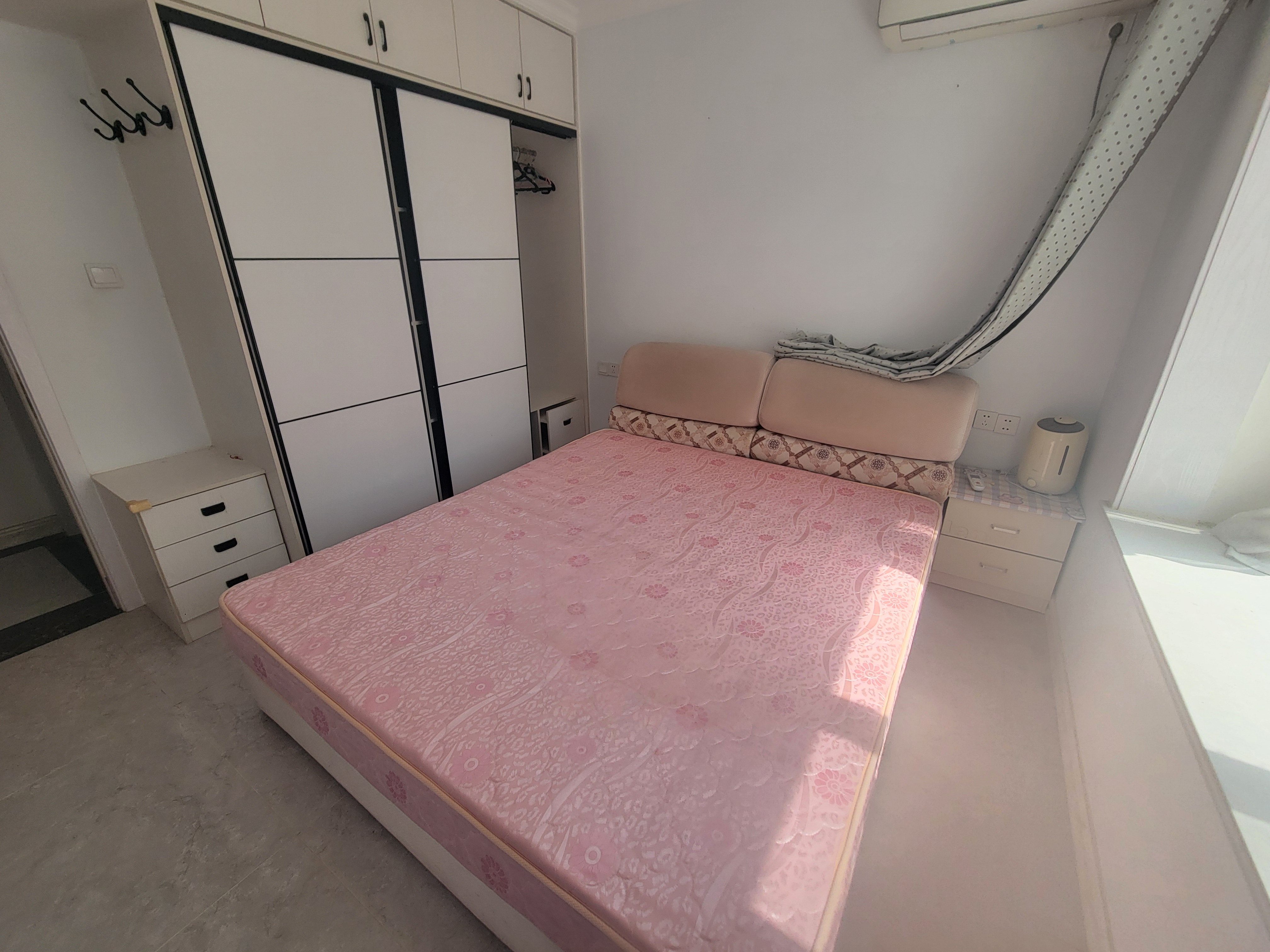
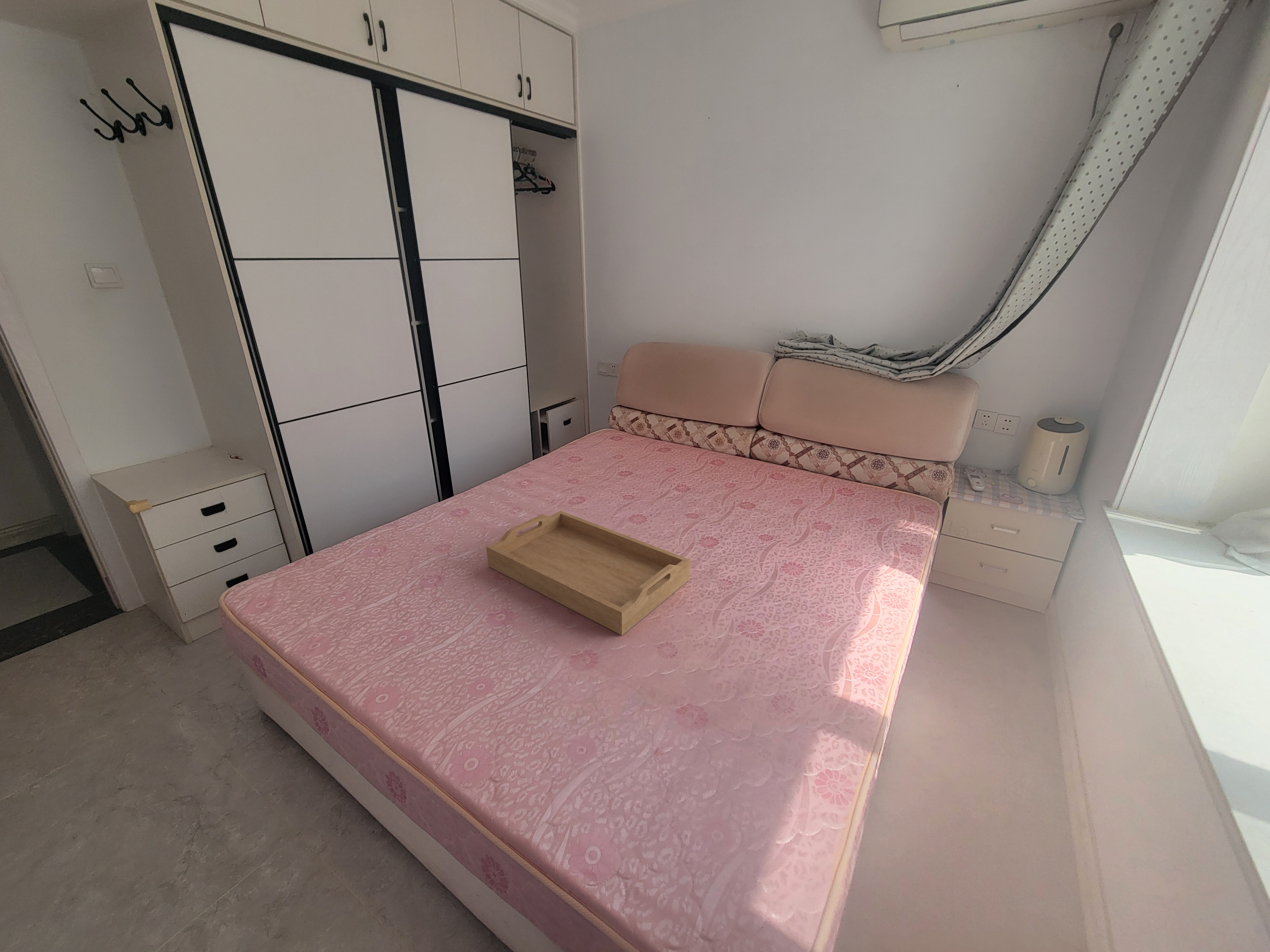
+ serving tray (586, 560)
